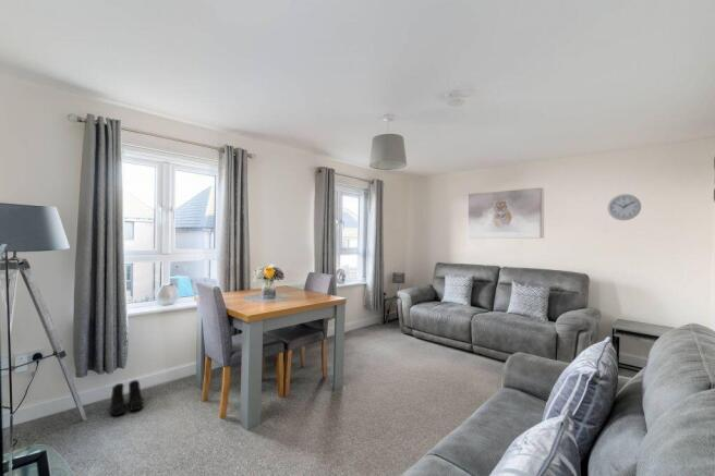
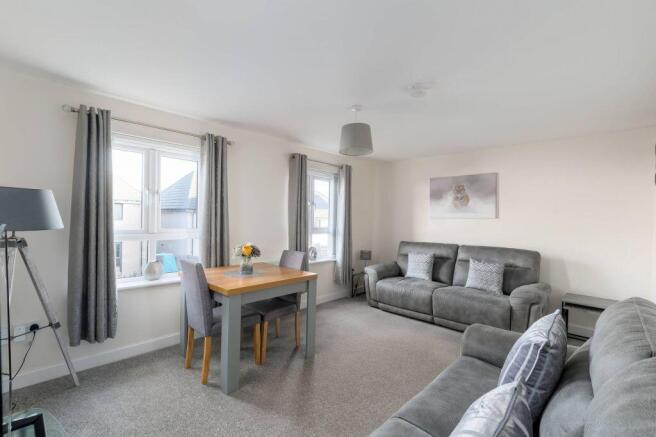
- boots (129, 395)
- wall clock (623, 207)
